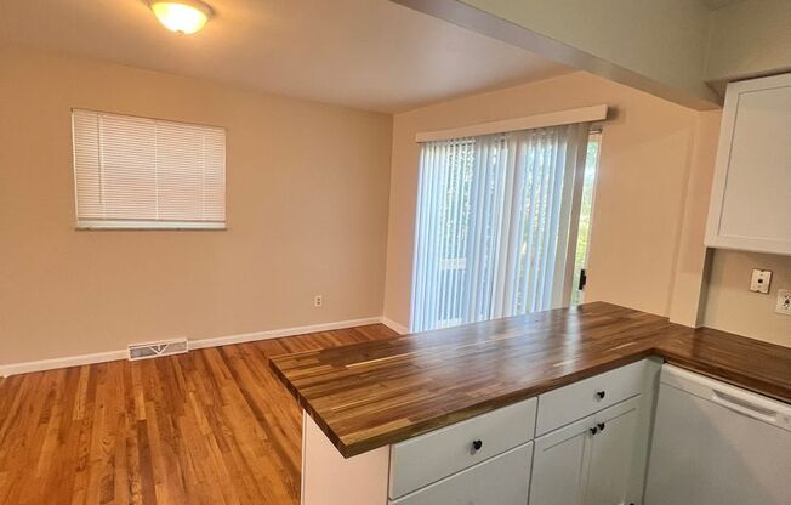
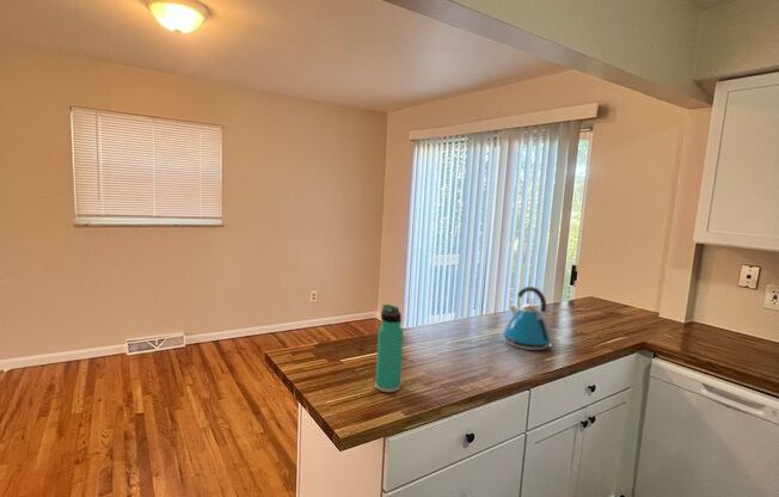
+ kettle (529, 315)
+ thermos bottle (390, 346)
